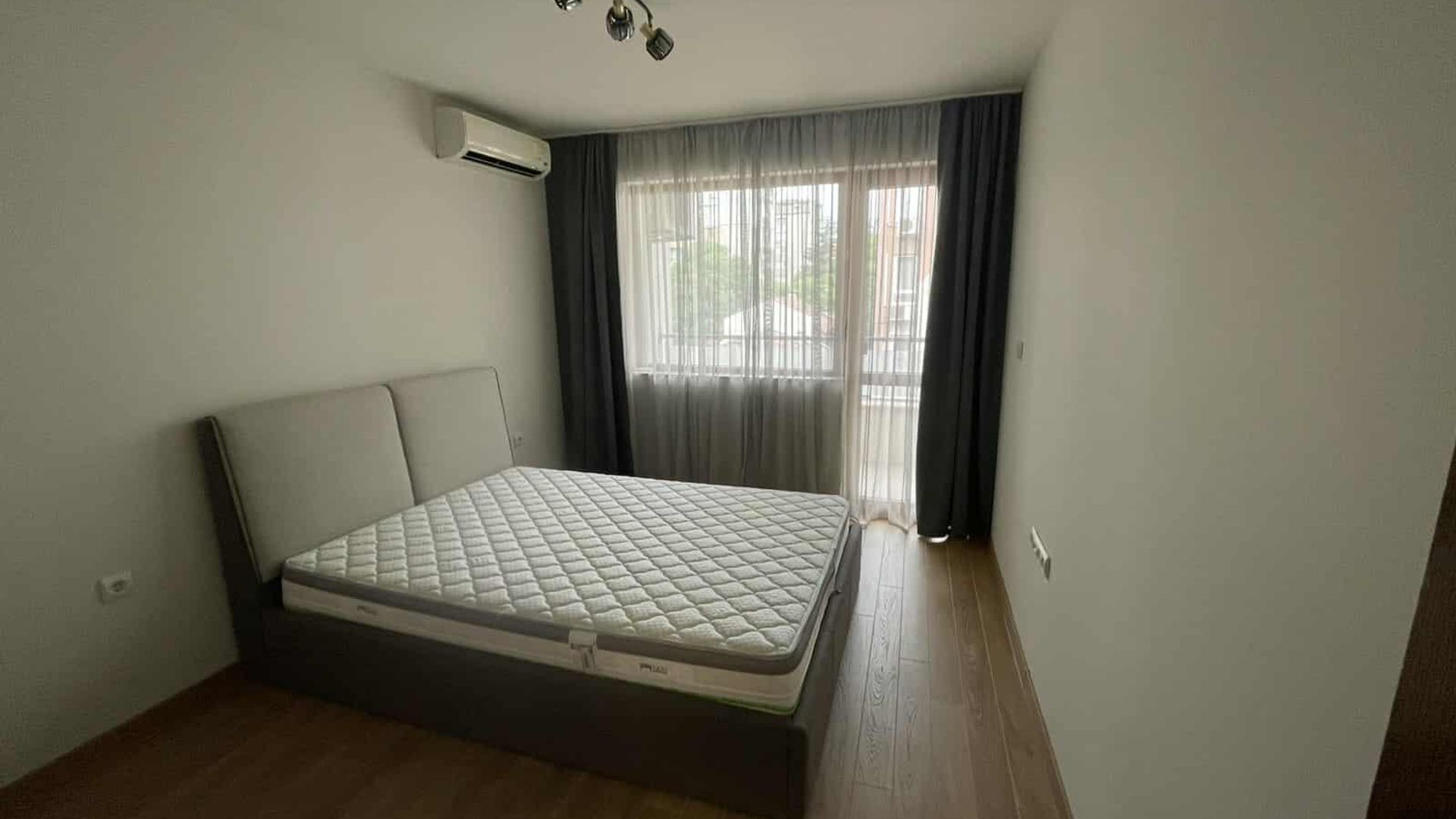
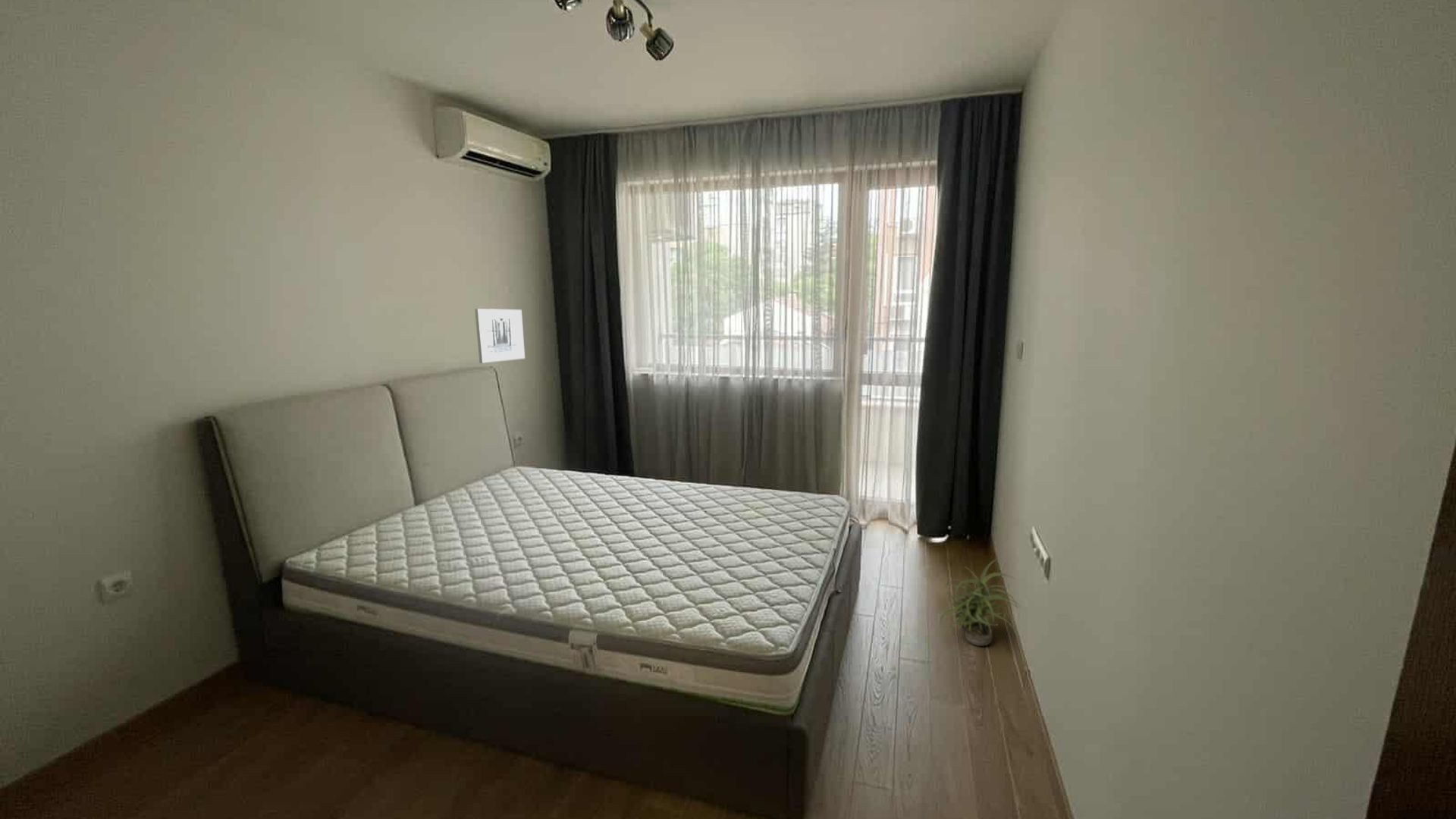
+ potted plant (981, 606)
+ wall art (501, 335)
